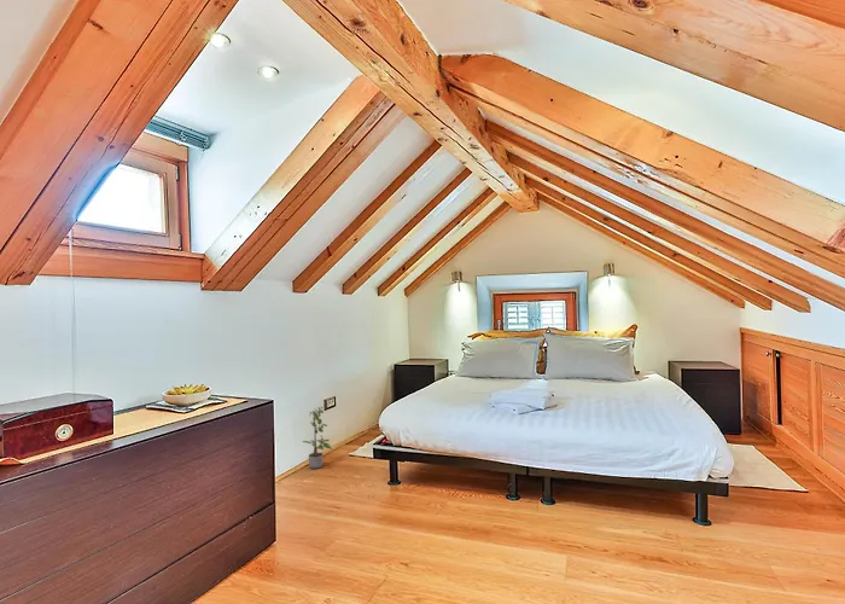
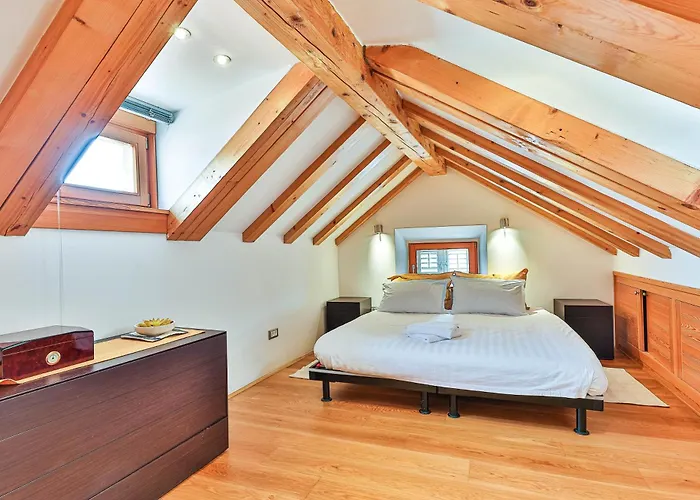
- potted plant (320, 435)
